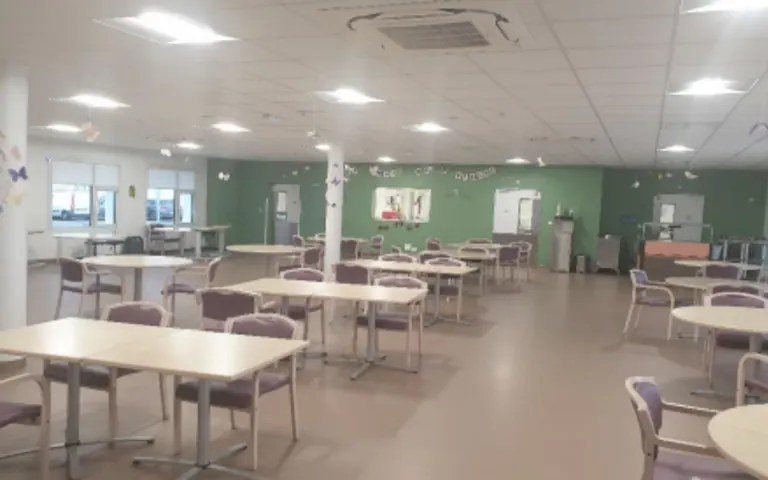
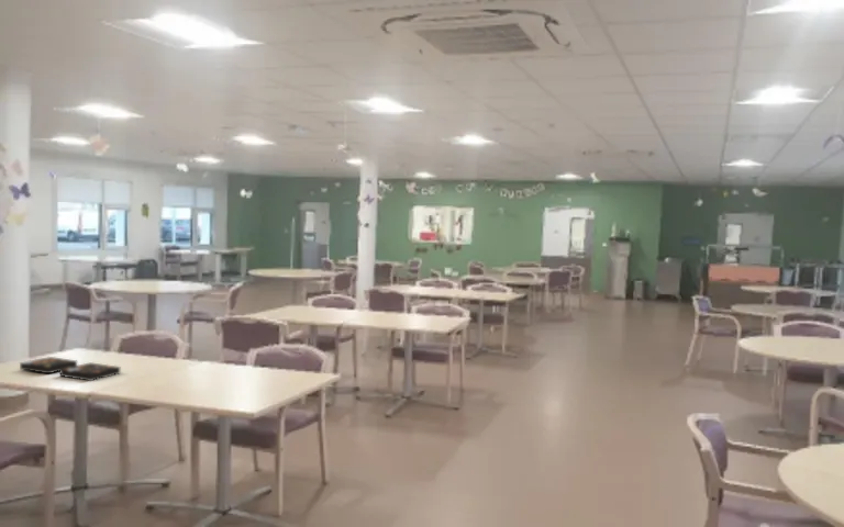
+ board game (69, 368)
